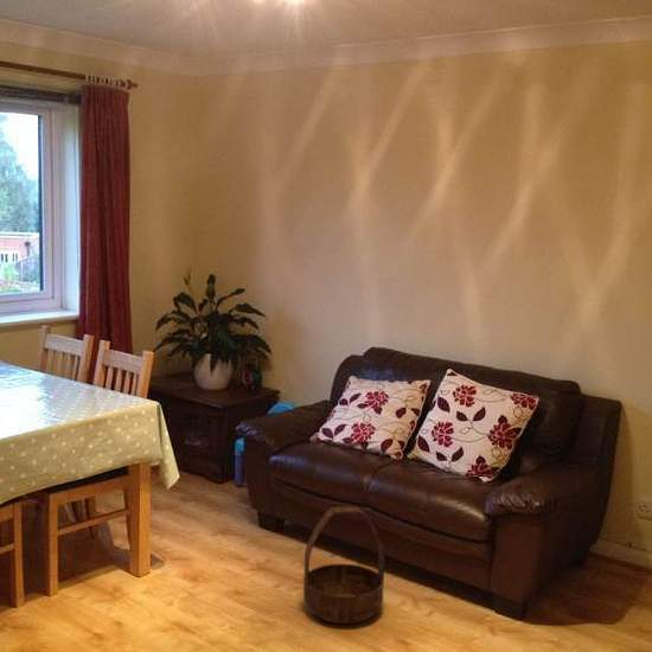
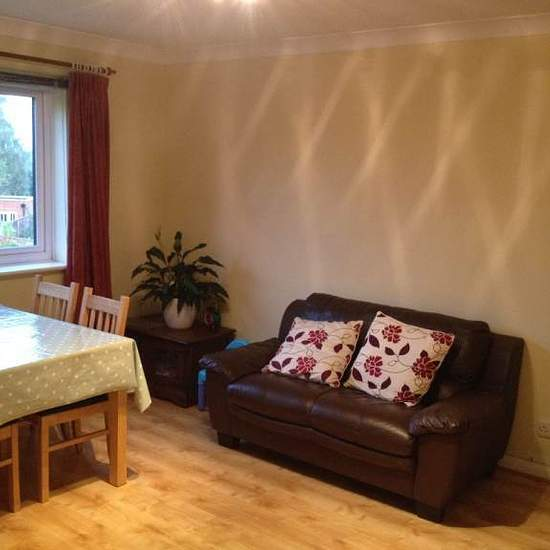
- basket (344, 564)
